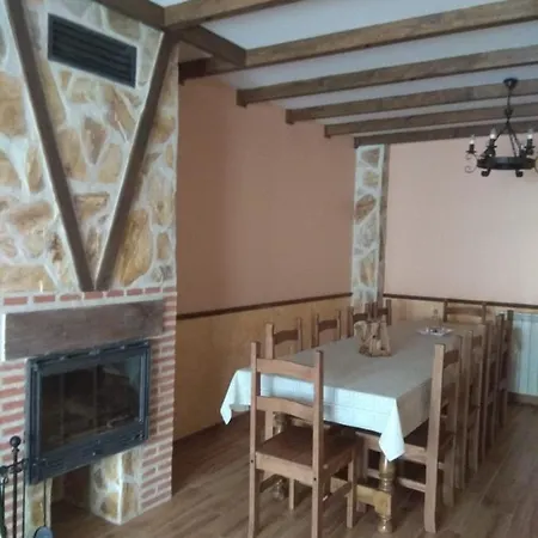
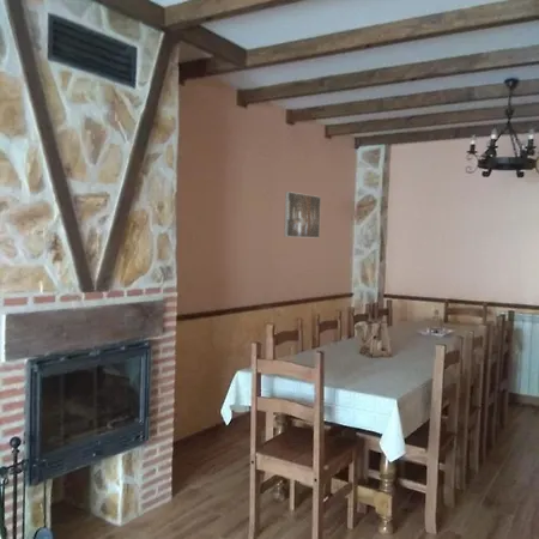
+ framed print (303, 216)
